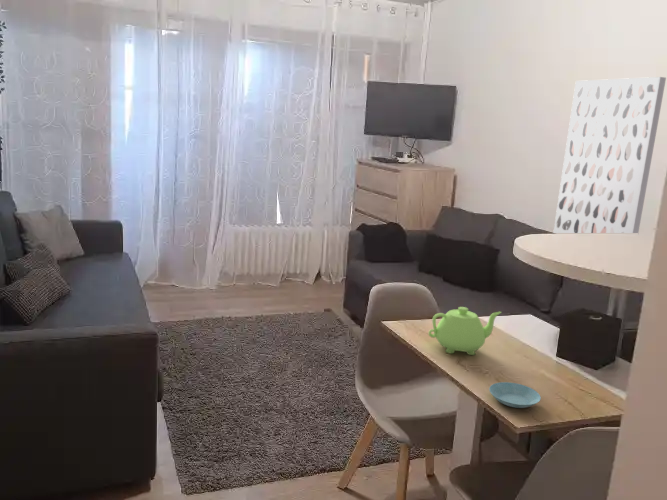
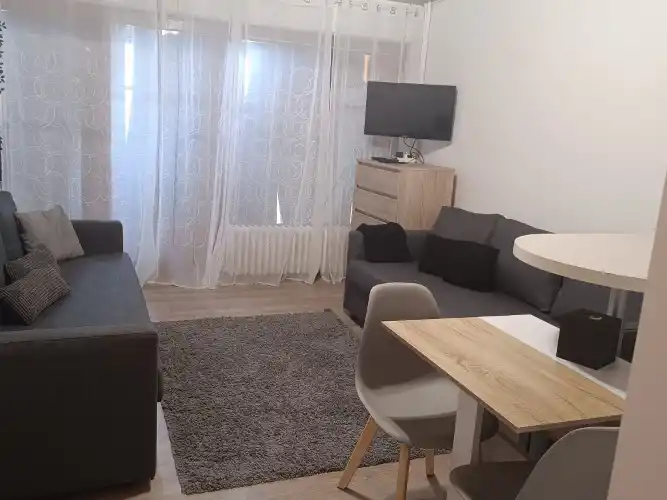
- saucer (514, 397)
- wall art (603, 165)
- teapot (464, 328)
